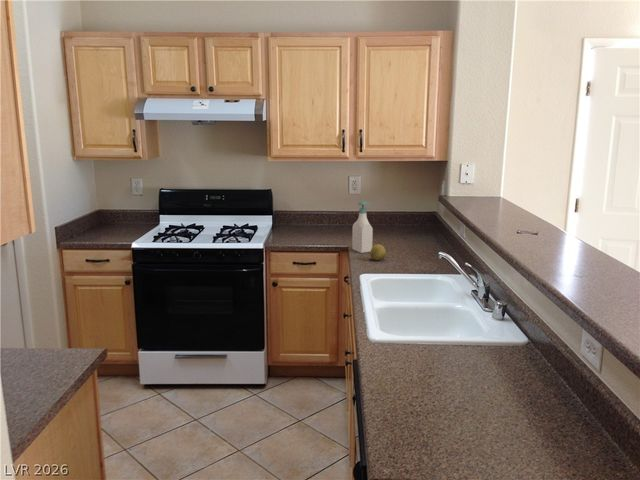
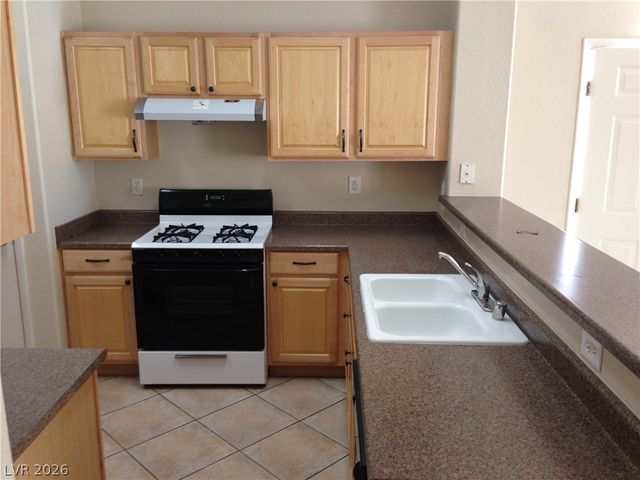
- fruit (377, 252)
- soap bottle (363, 225)
